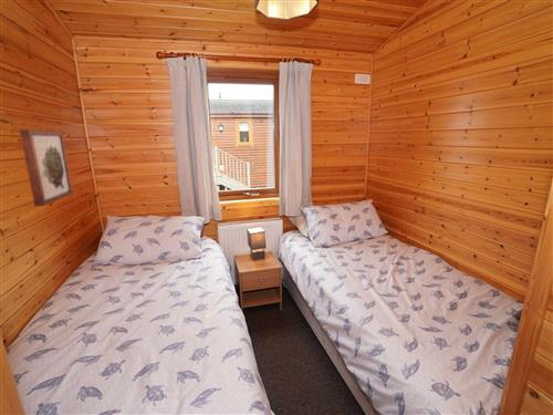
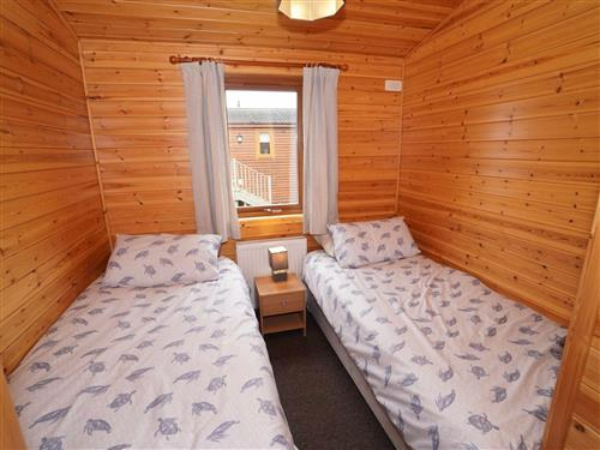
- wall art (50, 166)
